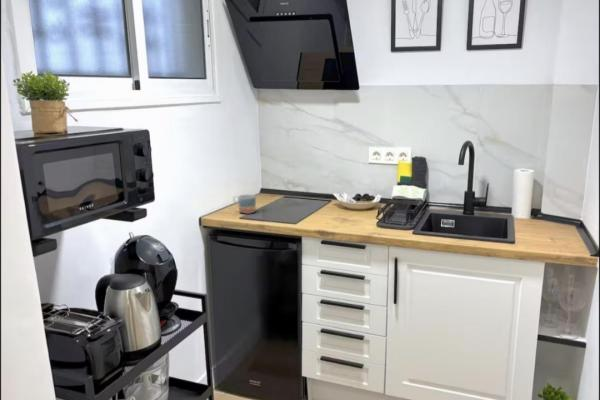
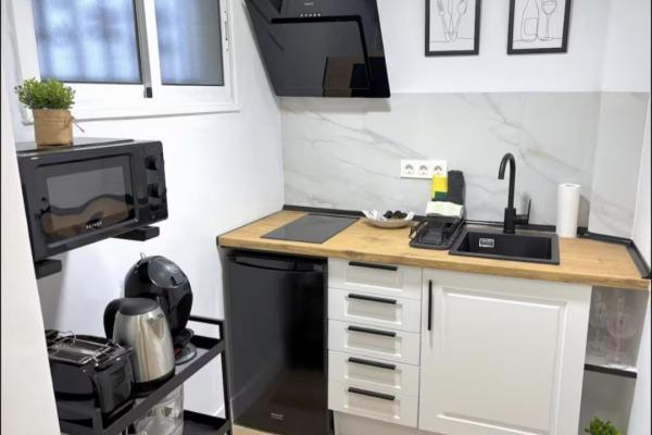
- mug (244, 203)
